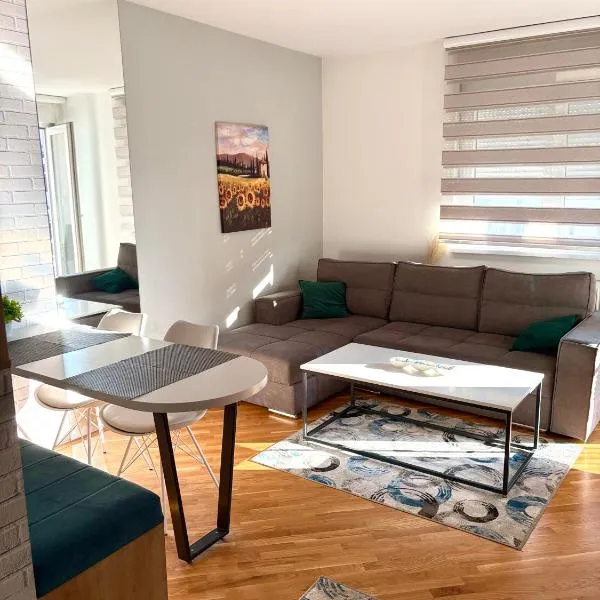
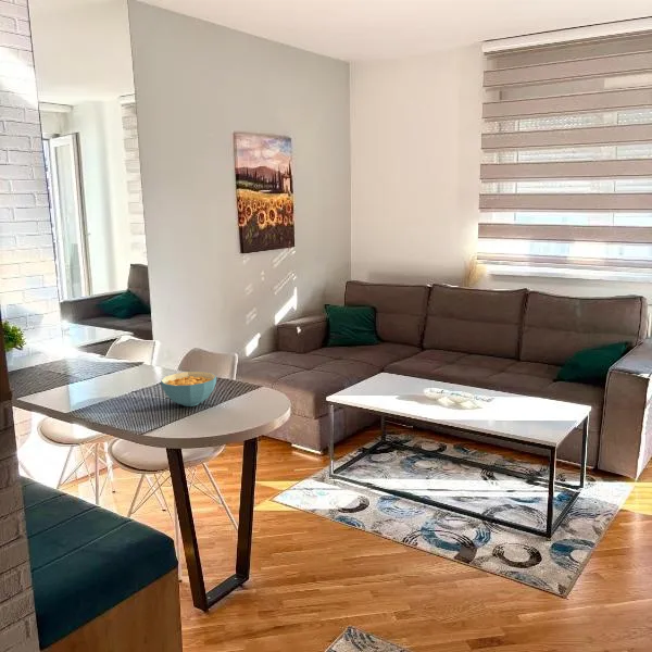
+ cereal bowl (189, 390)
